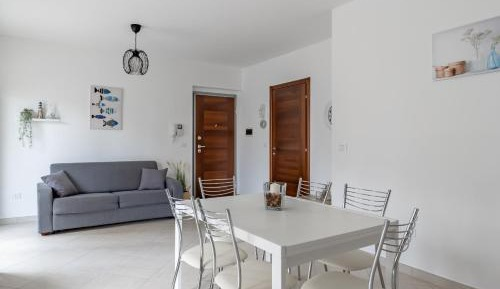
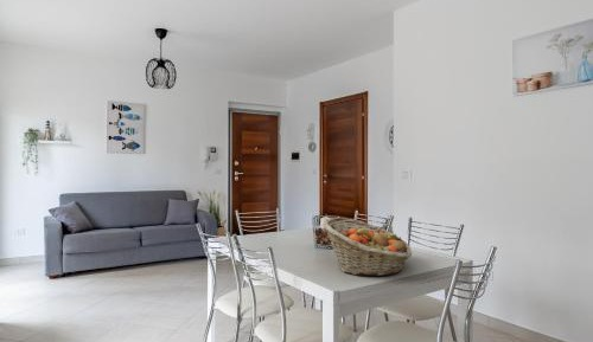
+ fruit basket (366, 243)
